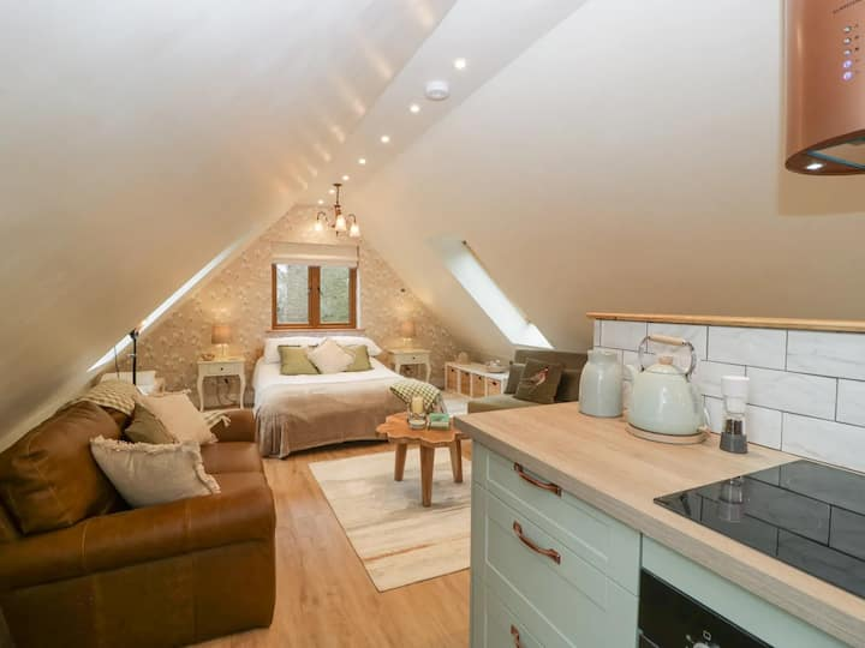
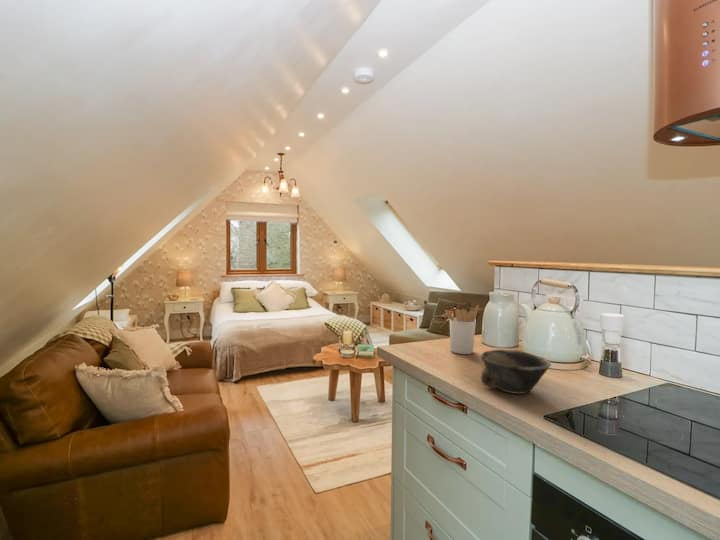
+ utensil holder (463, 329)
+ bowl (514, 373)
